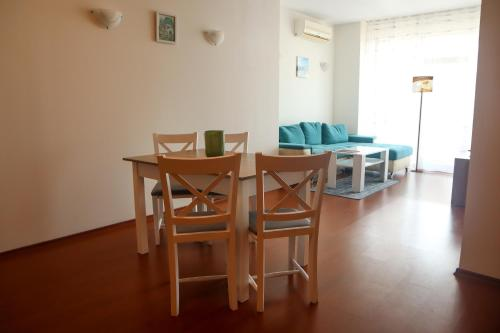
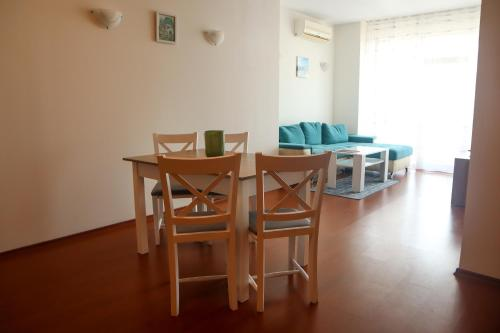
- floor lamp (419, 125)
